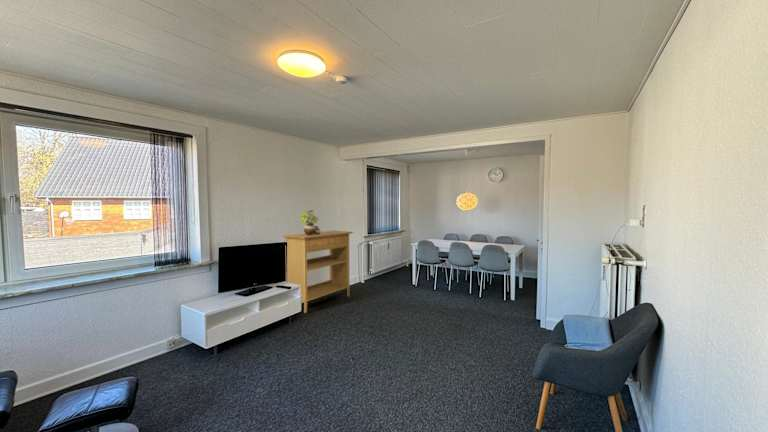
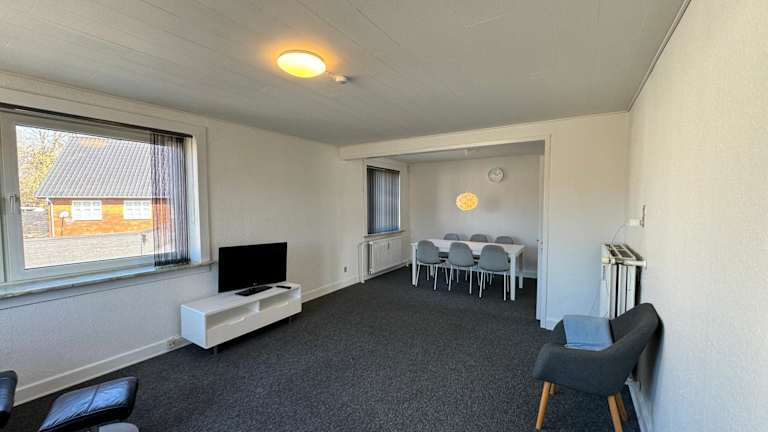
- console table (320, 267)
- potted plant (311, 222)
